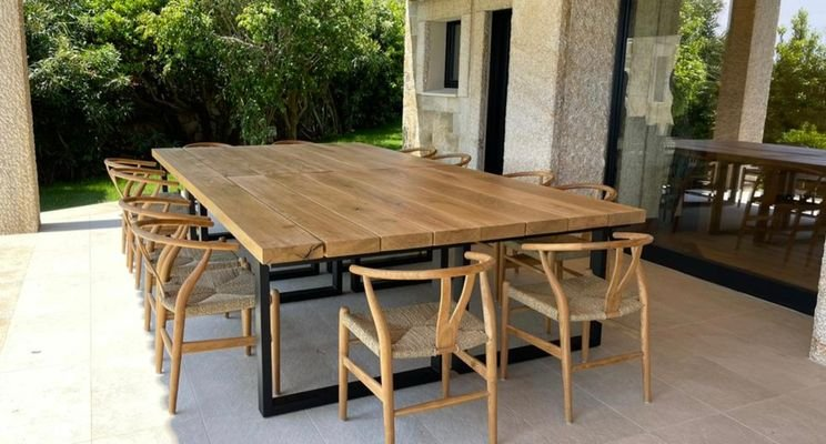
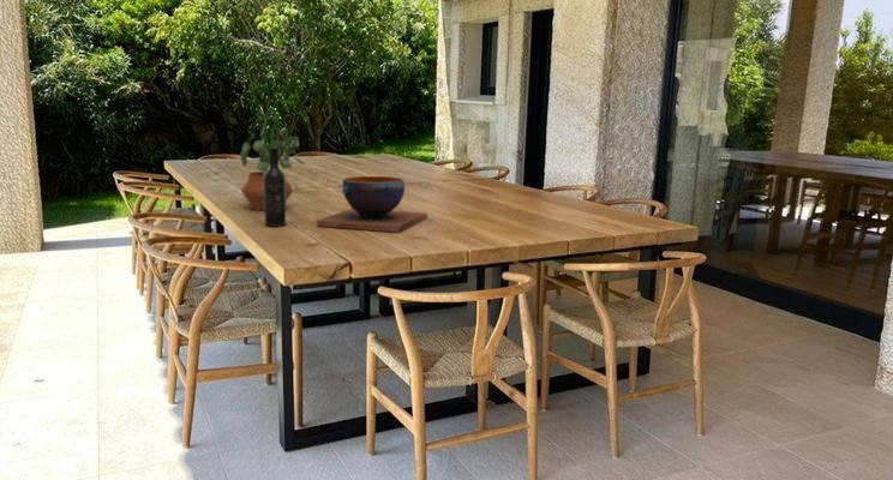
+ wine bottle (274, 186)
+ decorative bowl (373, 199)
+ potted plant (266, 170)
